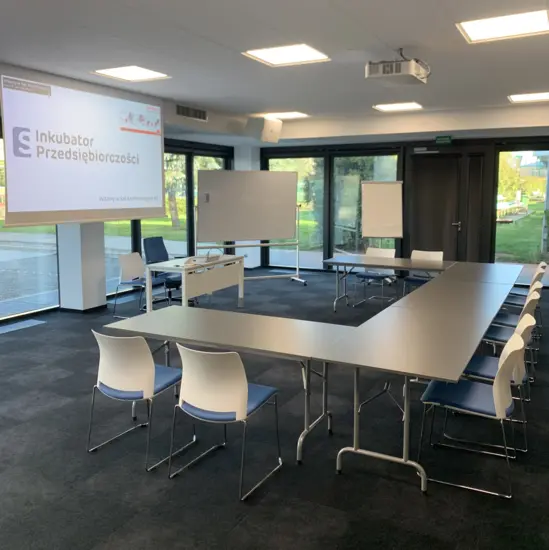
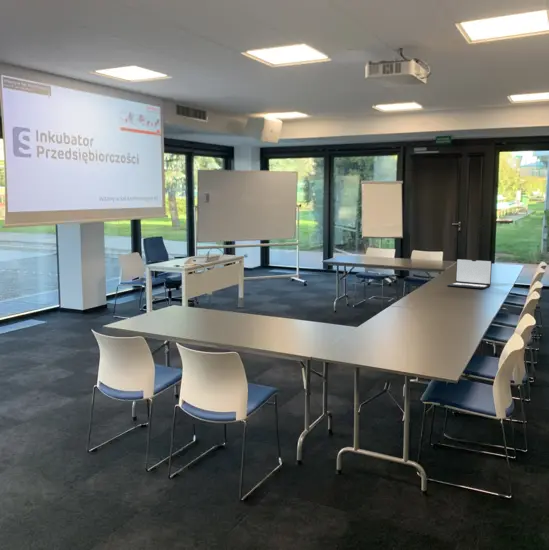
+ laptop (469, 273)
